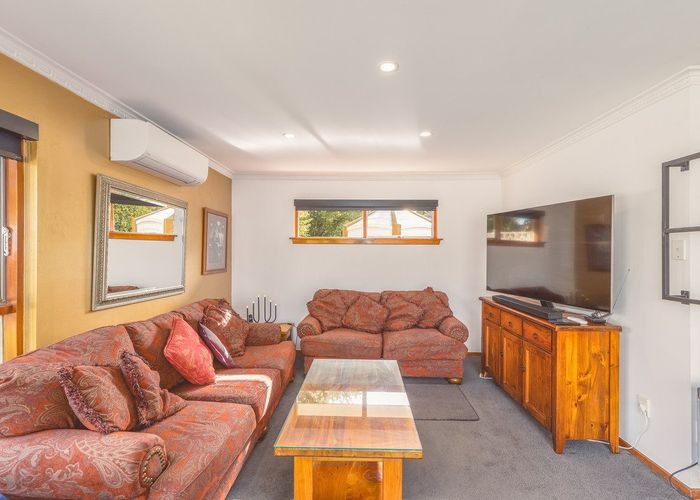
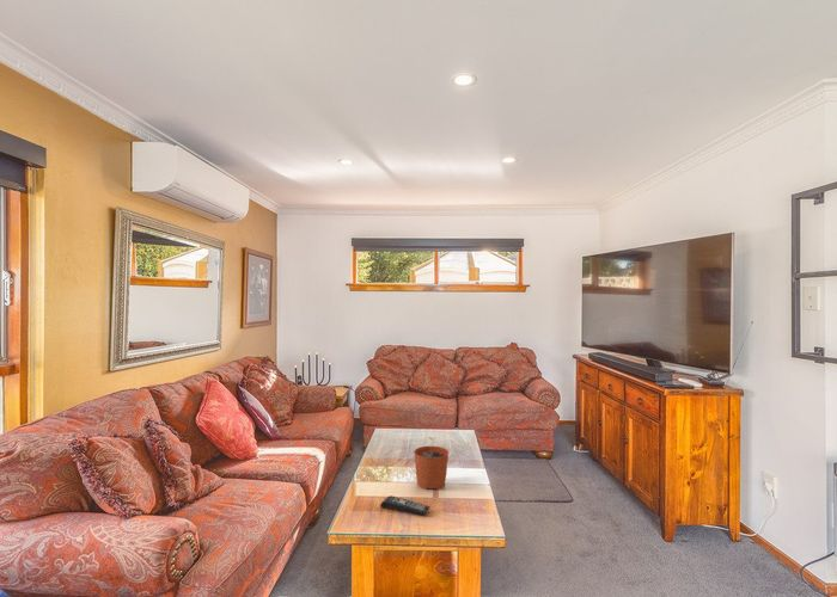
+ plant pot (430, 460)
+ remote control (404, 505)
